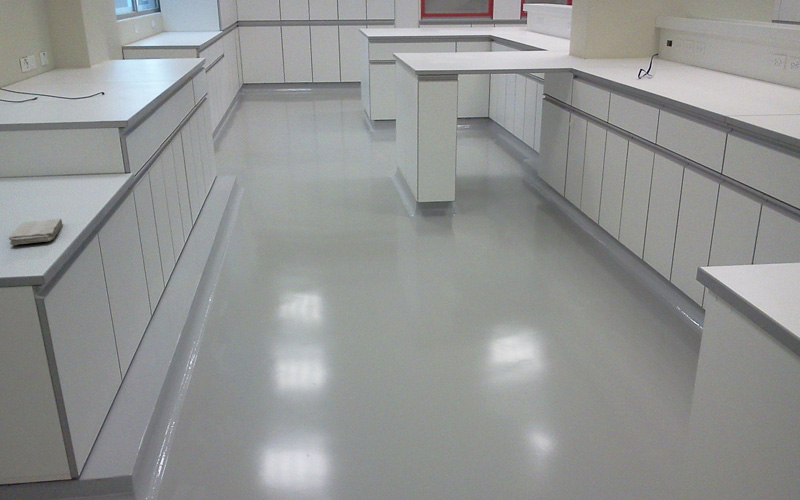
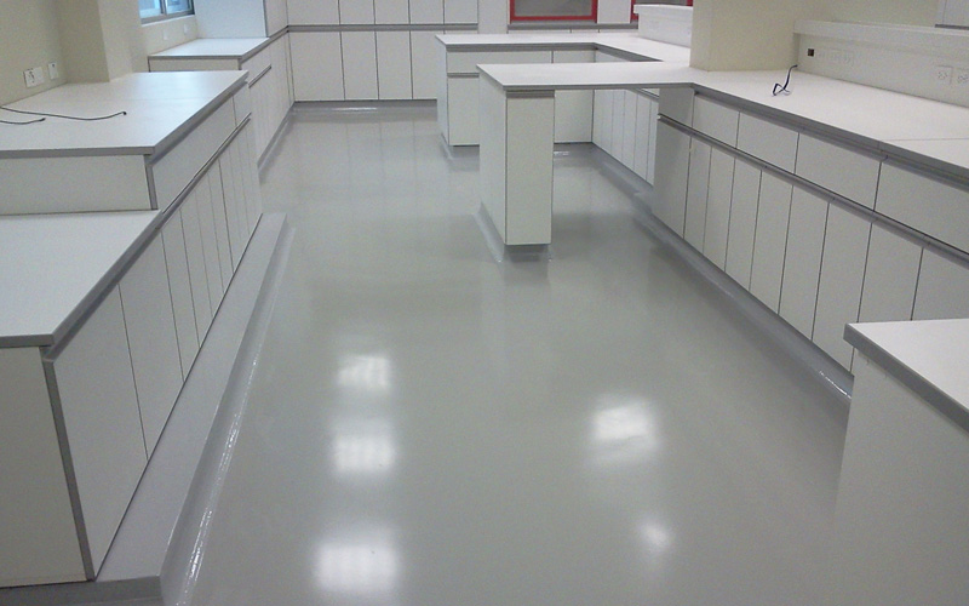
- washcloth (36, 230)
